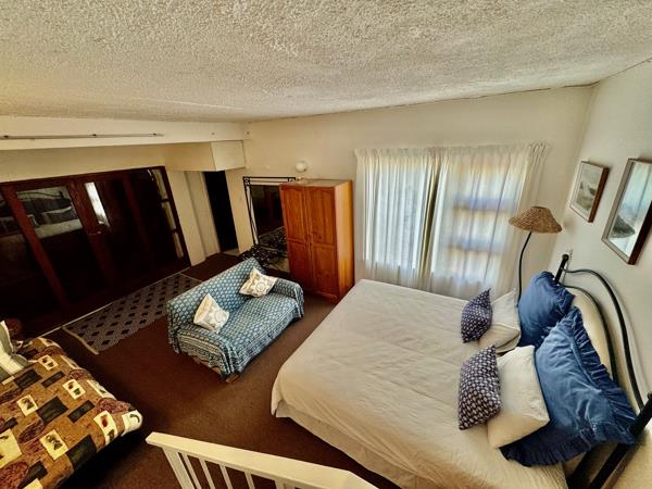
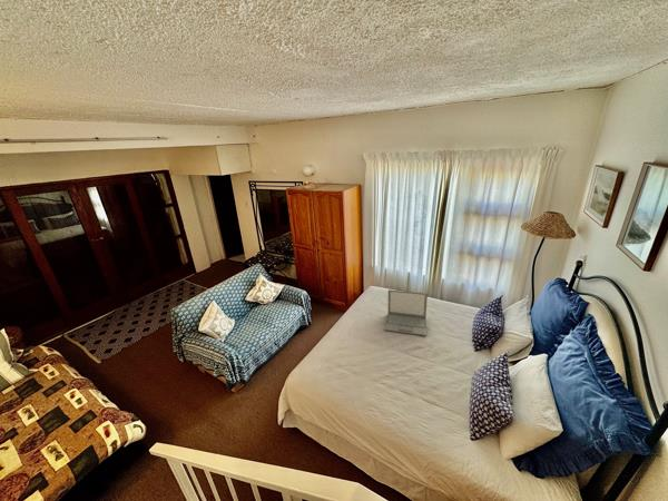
+ laptop (405, 311)
